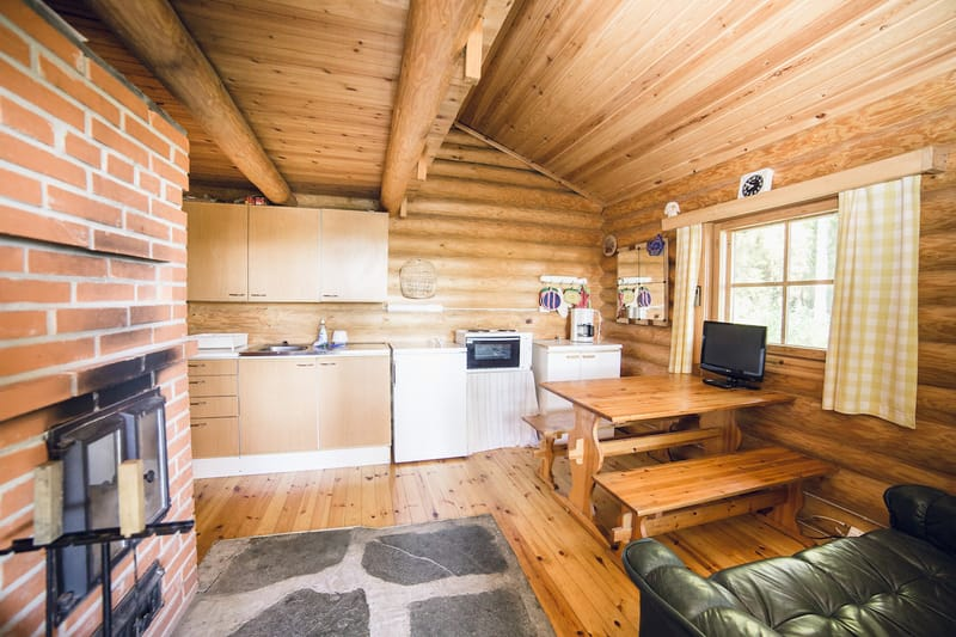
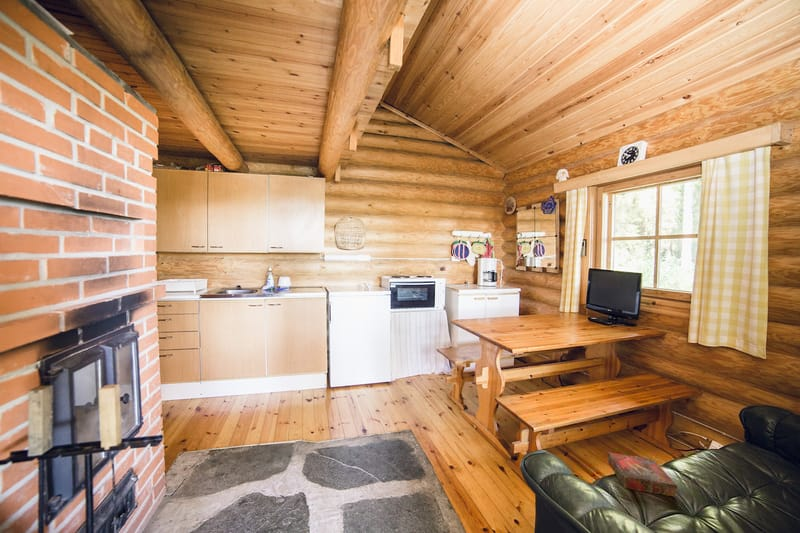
+ book (639, 473)
